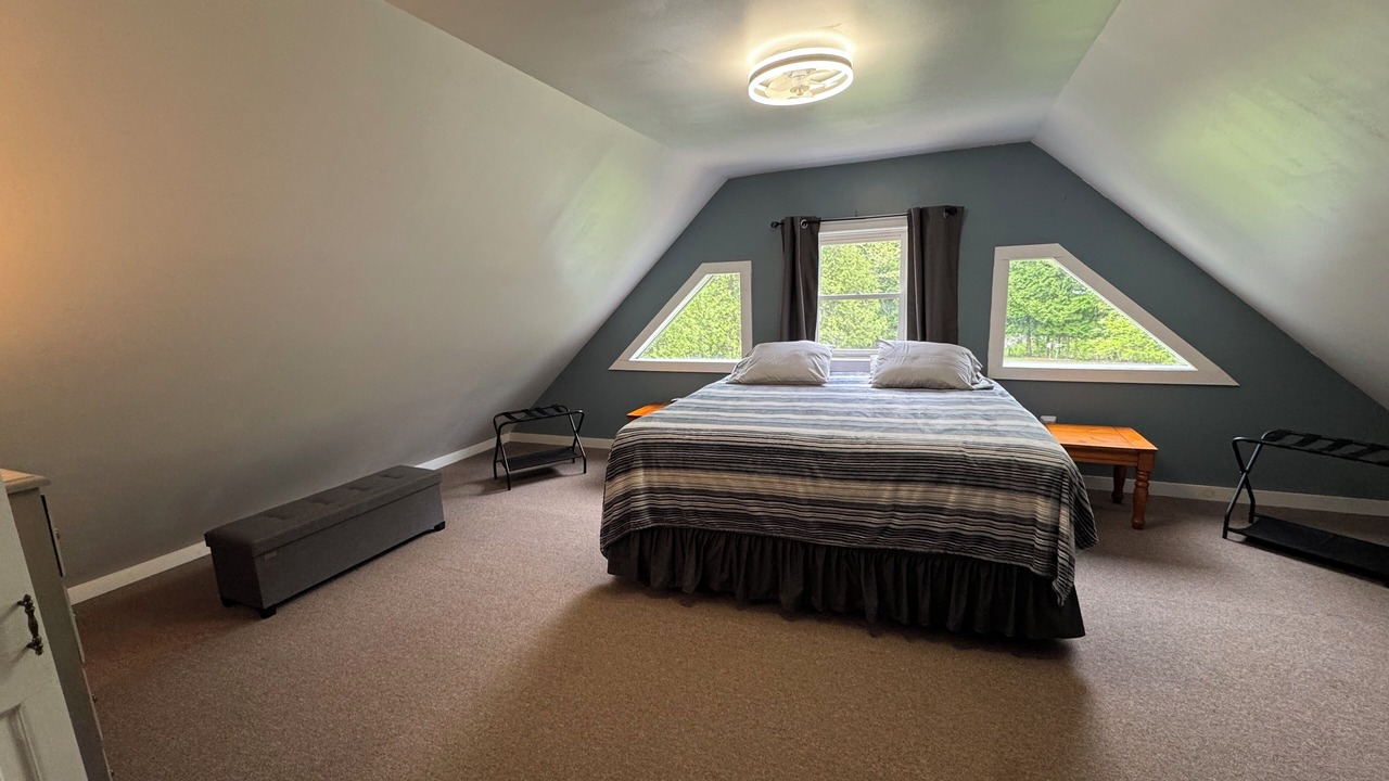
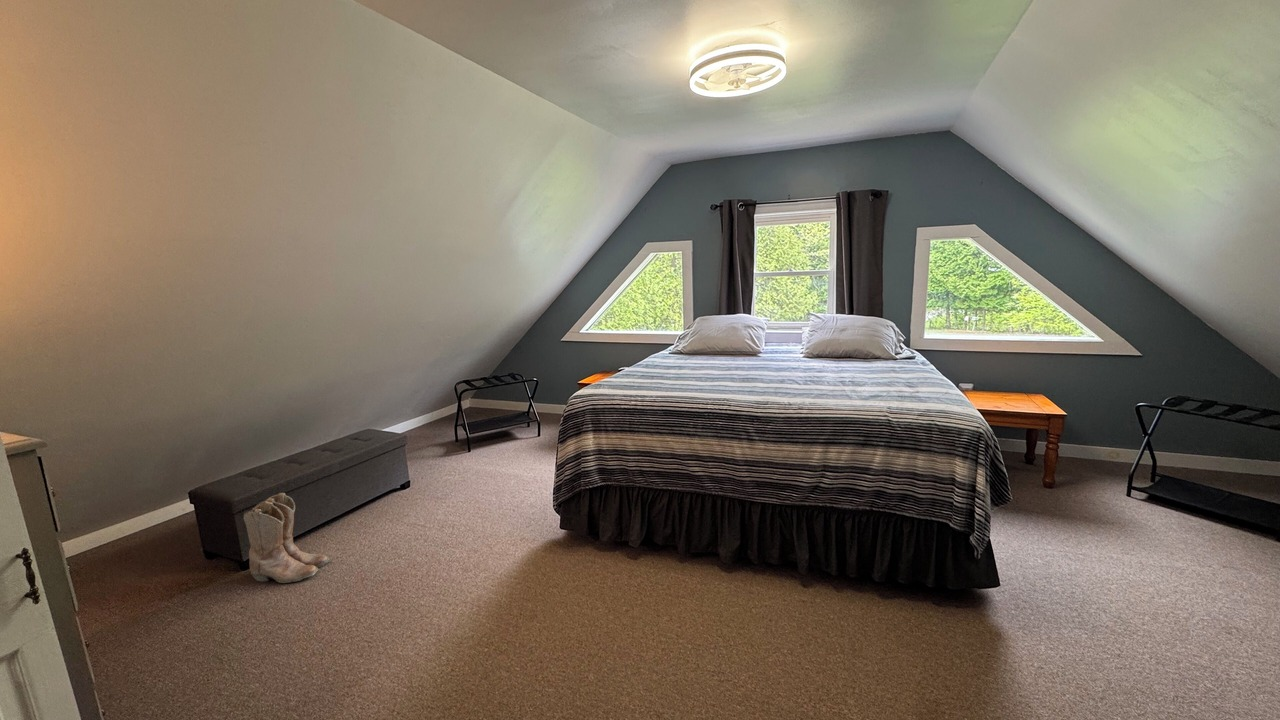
+ boots (287, 534)
